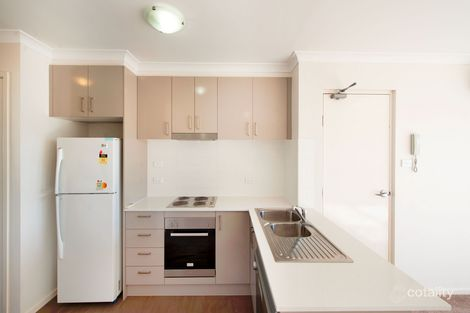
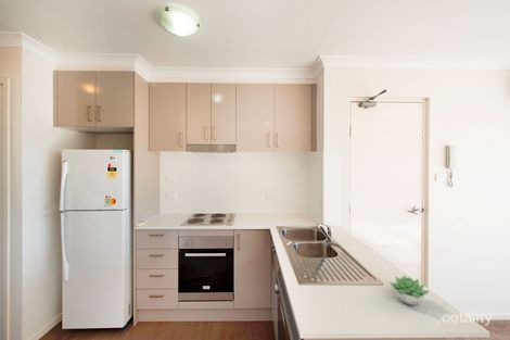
+ succulent plant (408, 290)
